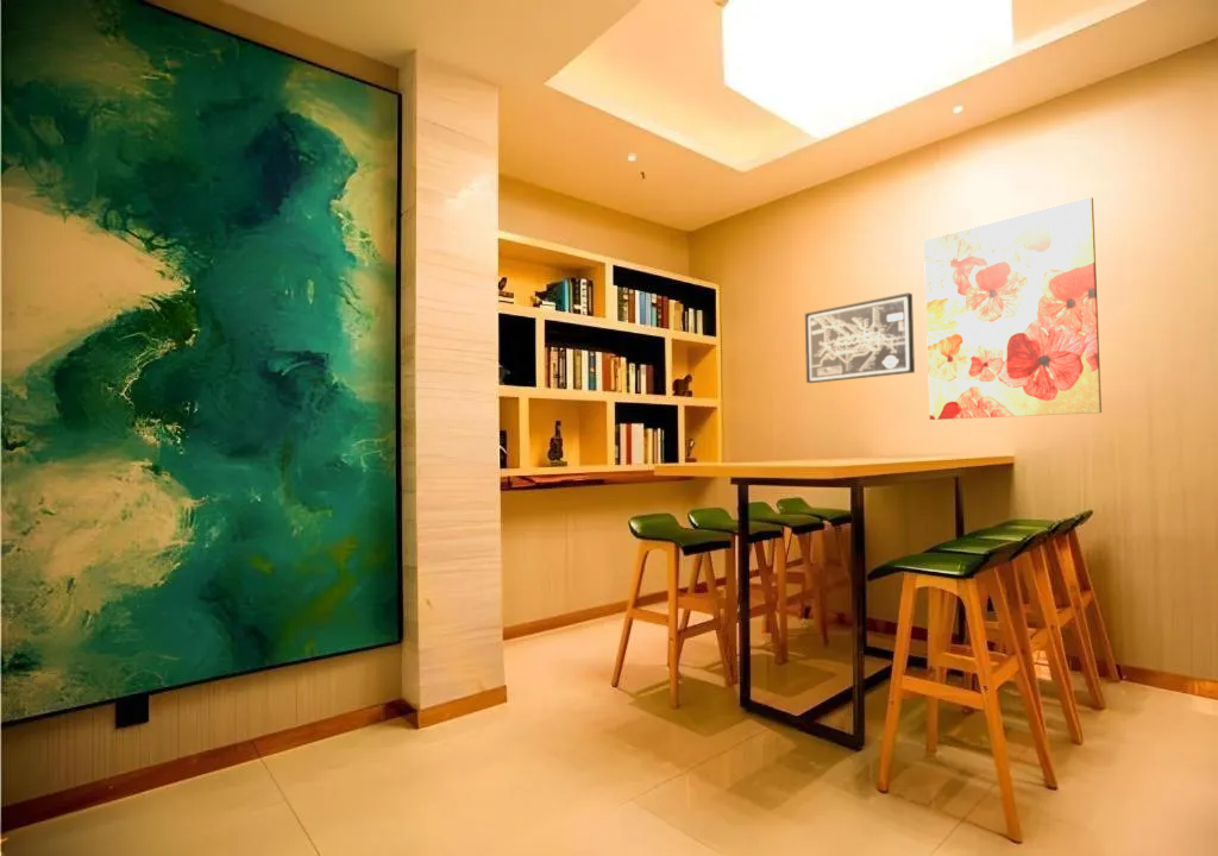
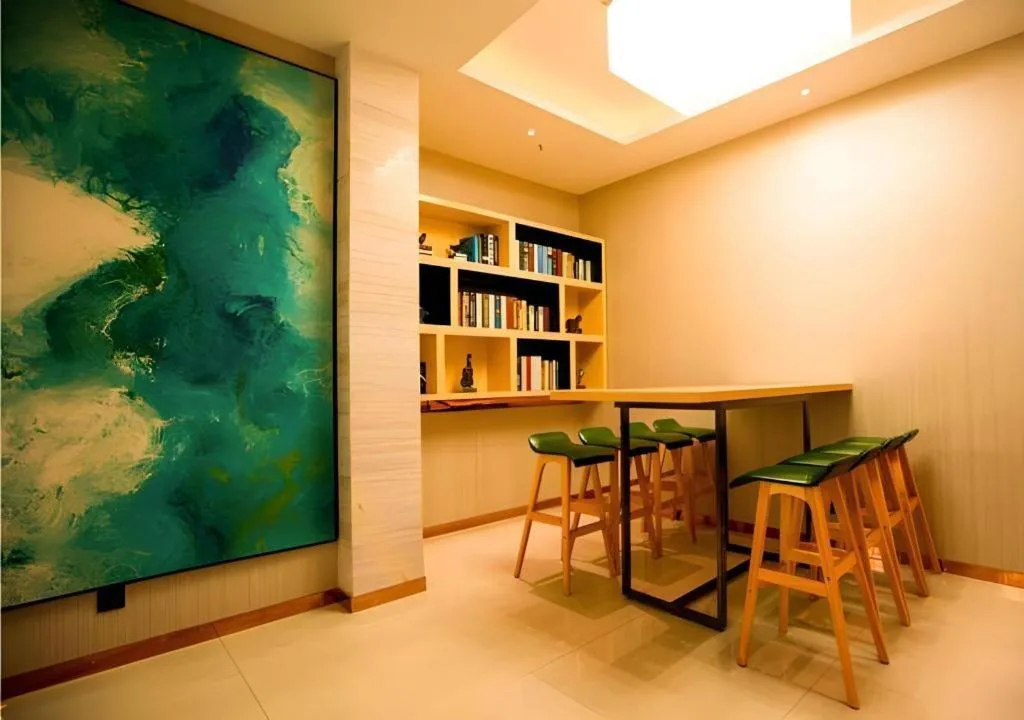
- wall art (1004, 317)
- wall art (855, 340)
